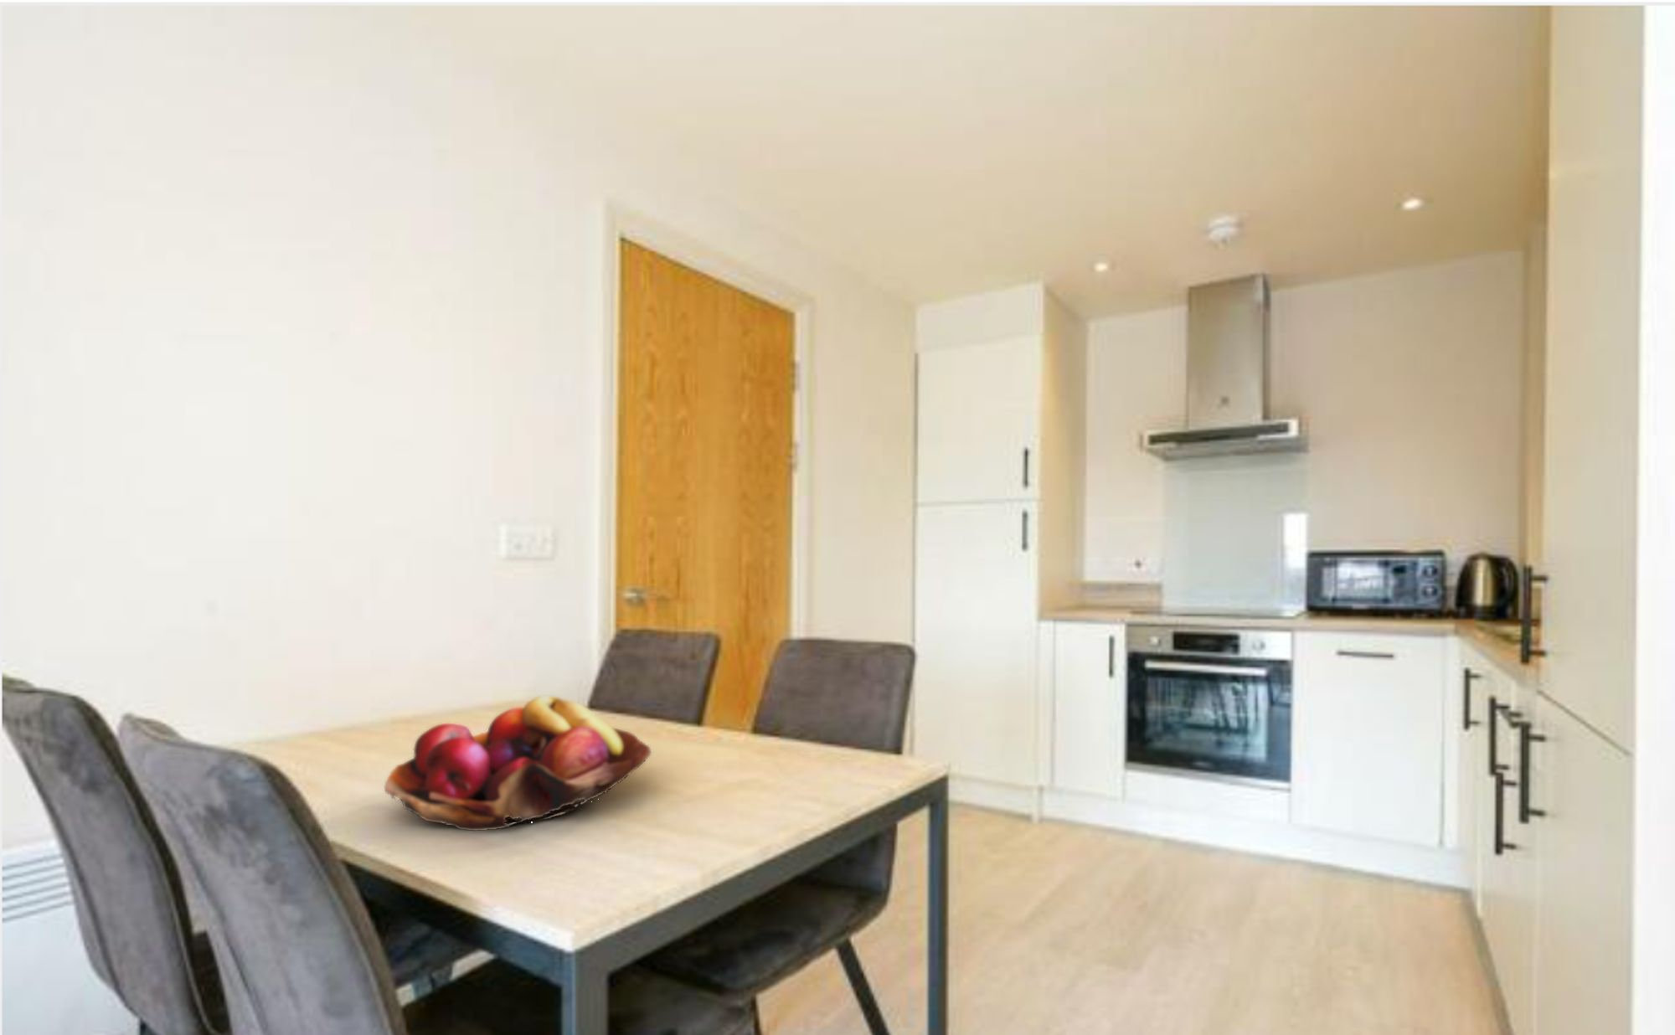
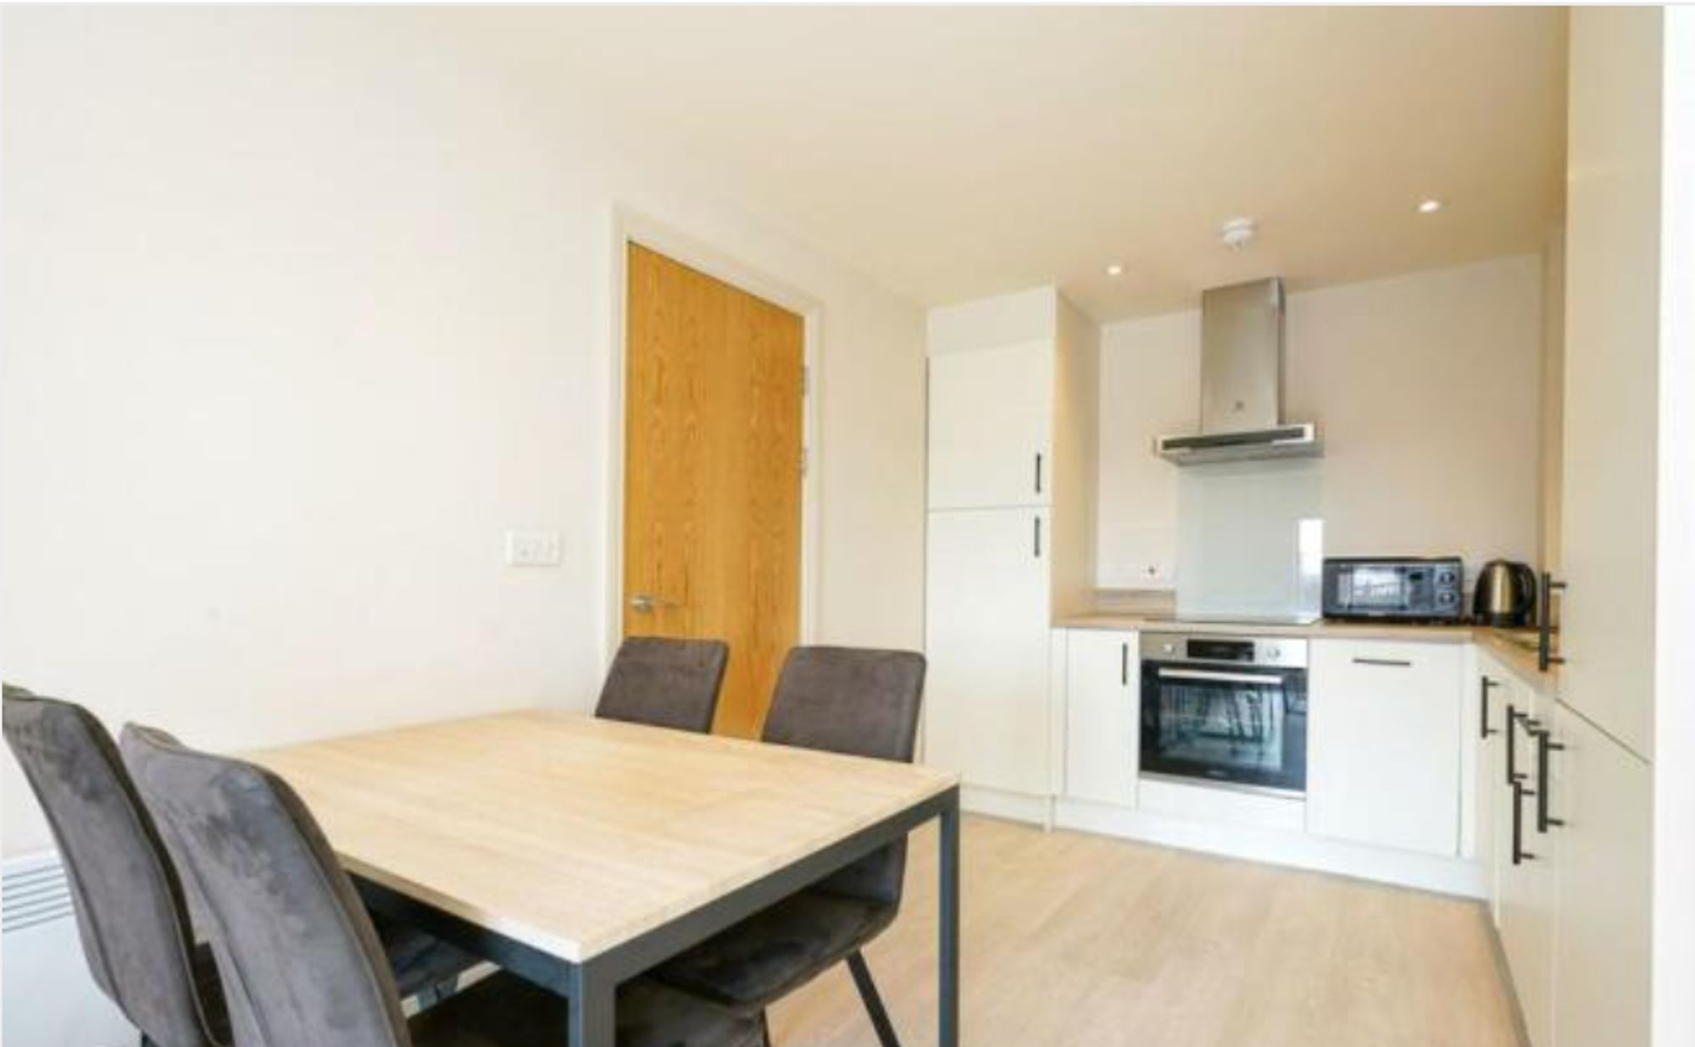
- fruit basket (529, 754)
